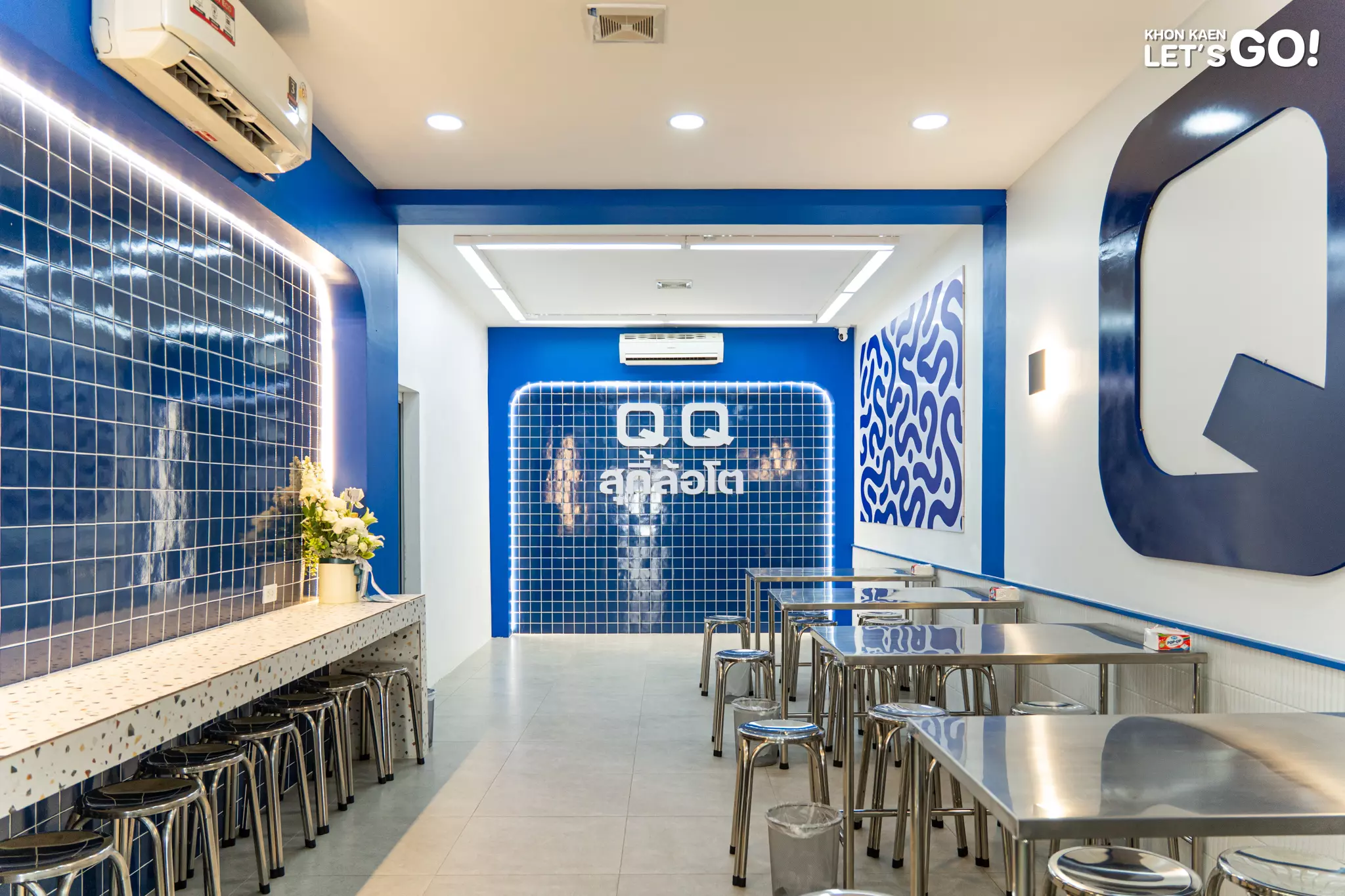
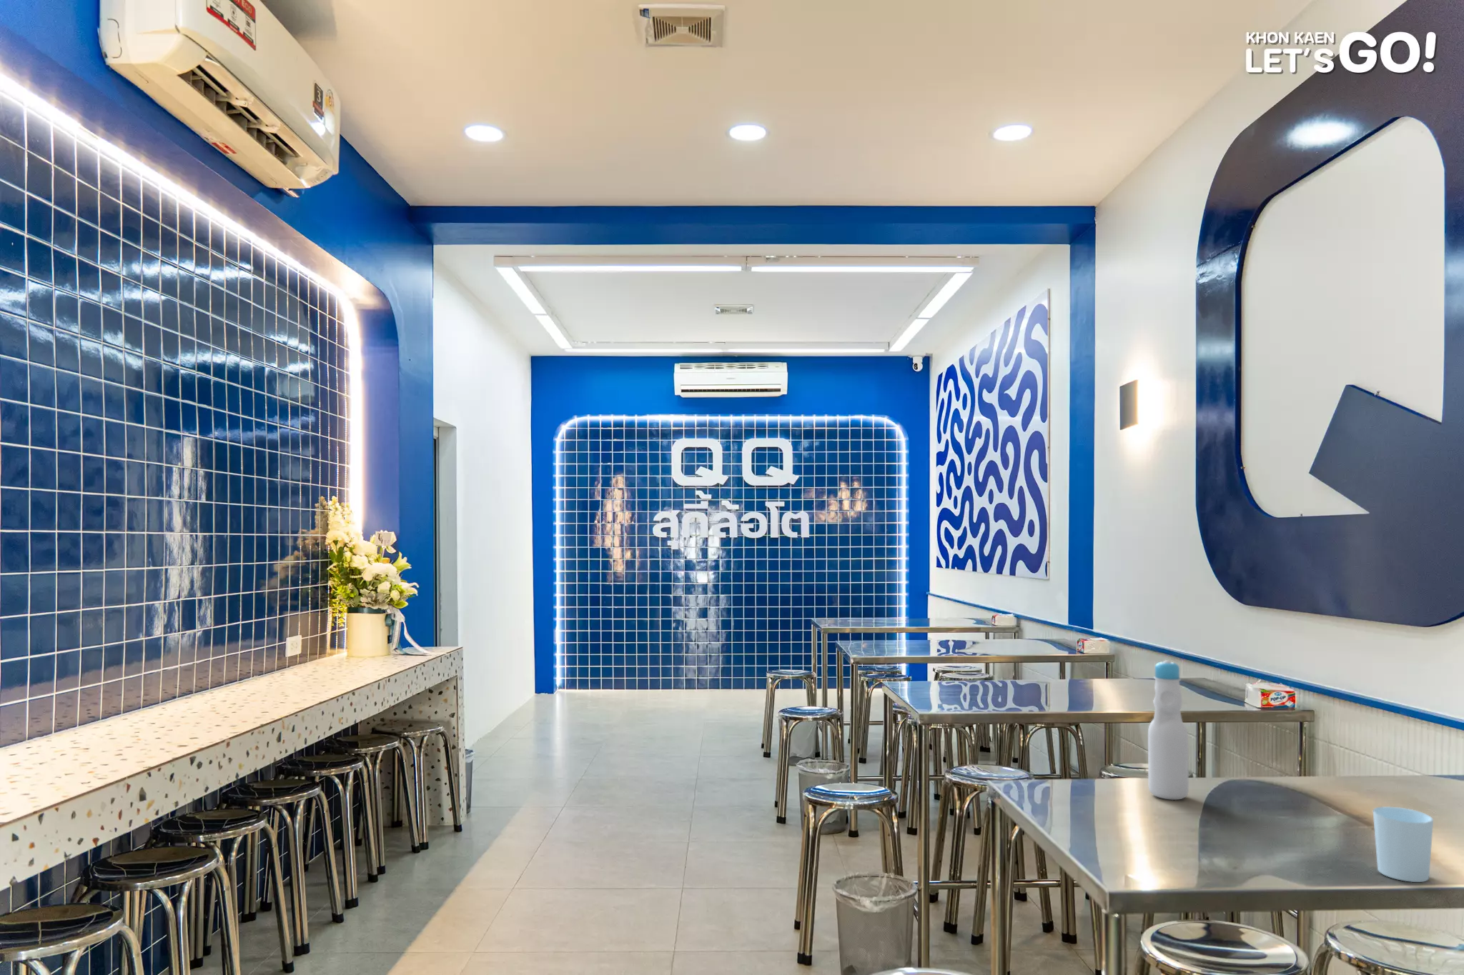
+ cup (1403, 843)
+ bottle (1167, 728)
